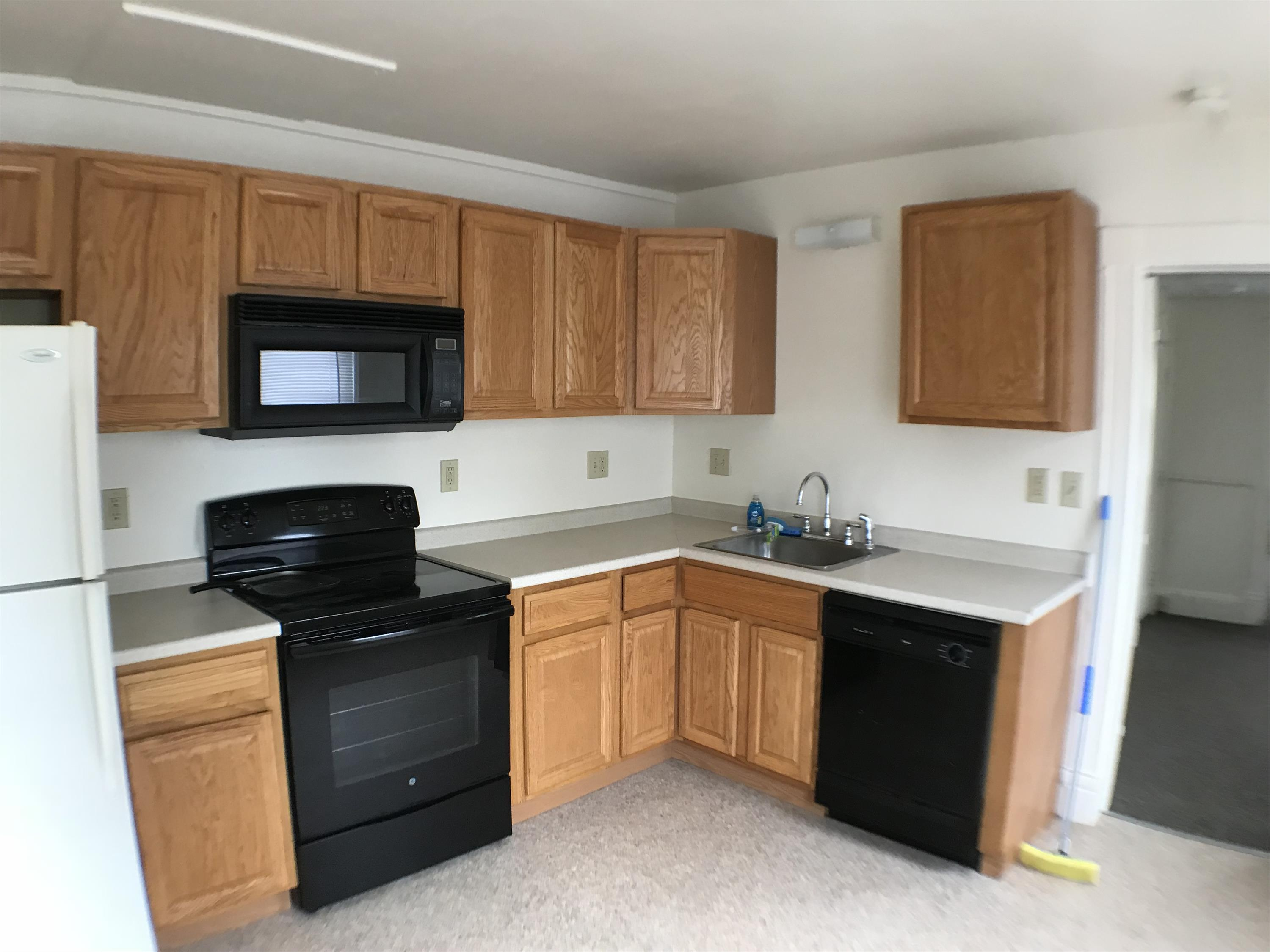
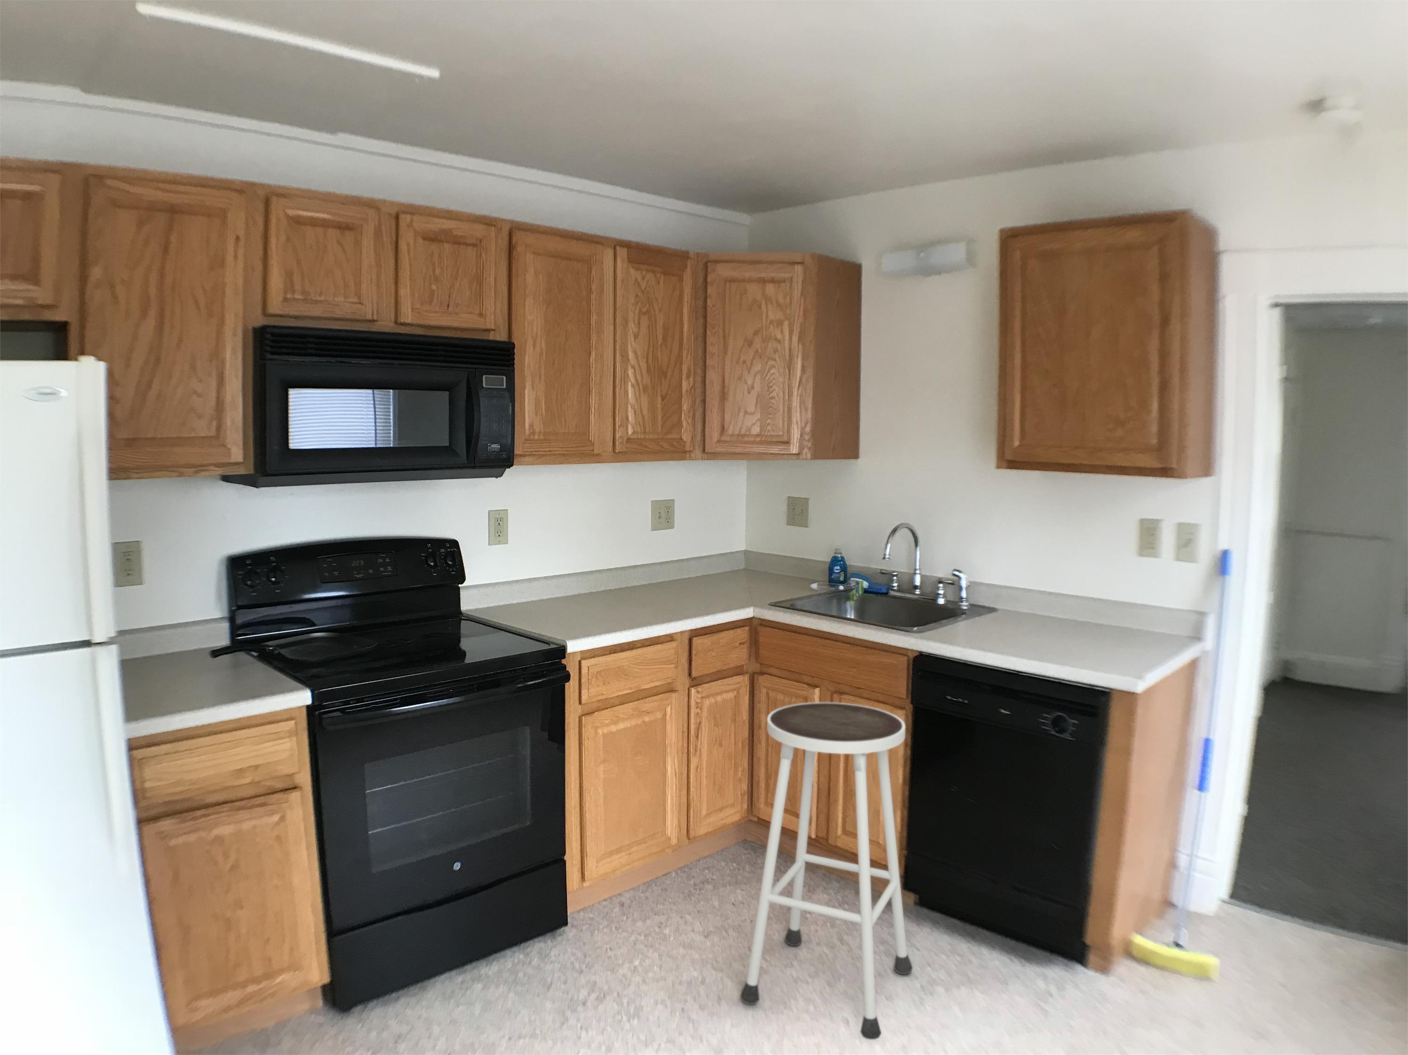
+ stool (830, 859)
